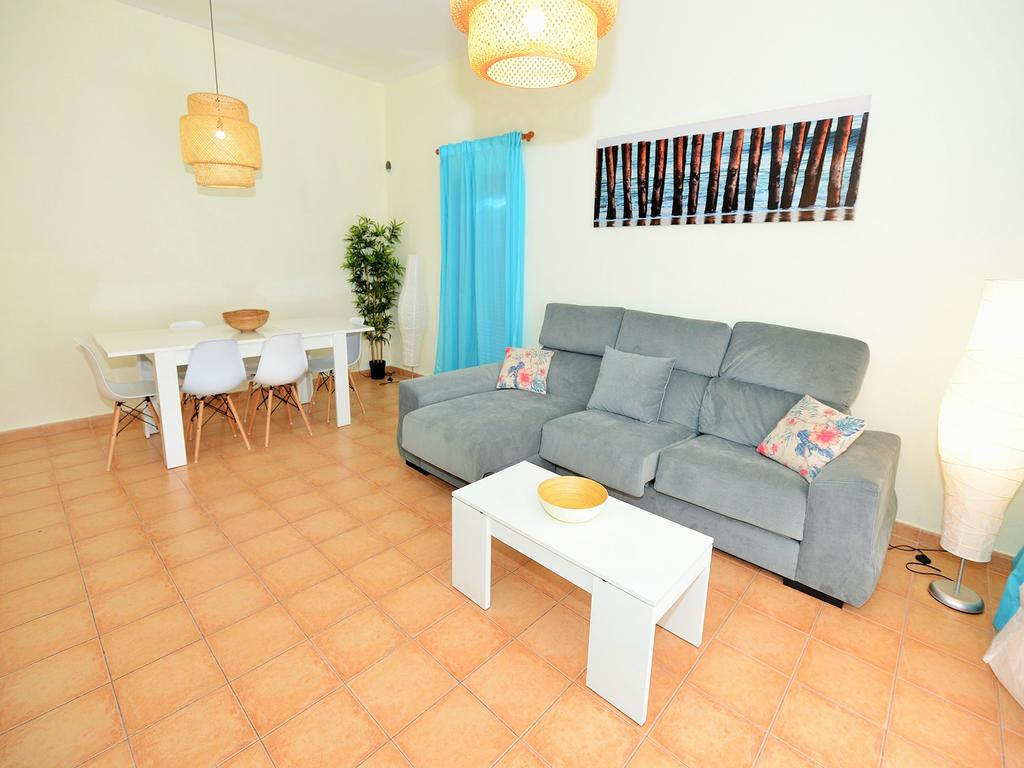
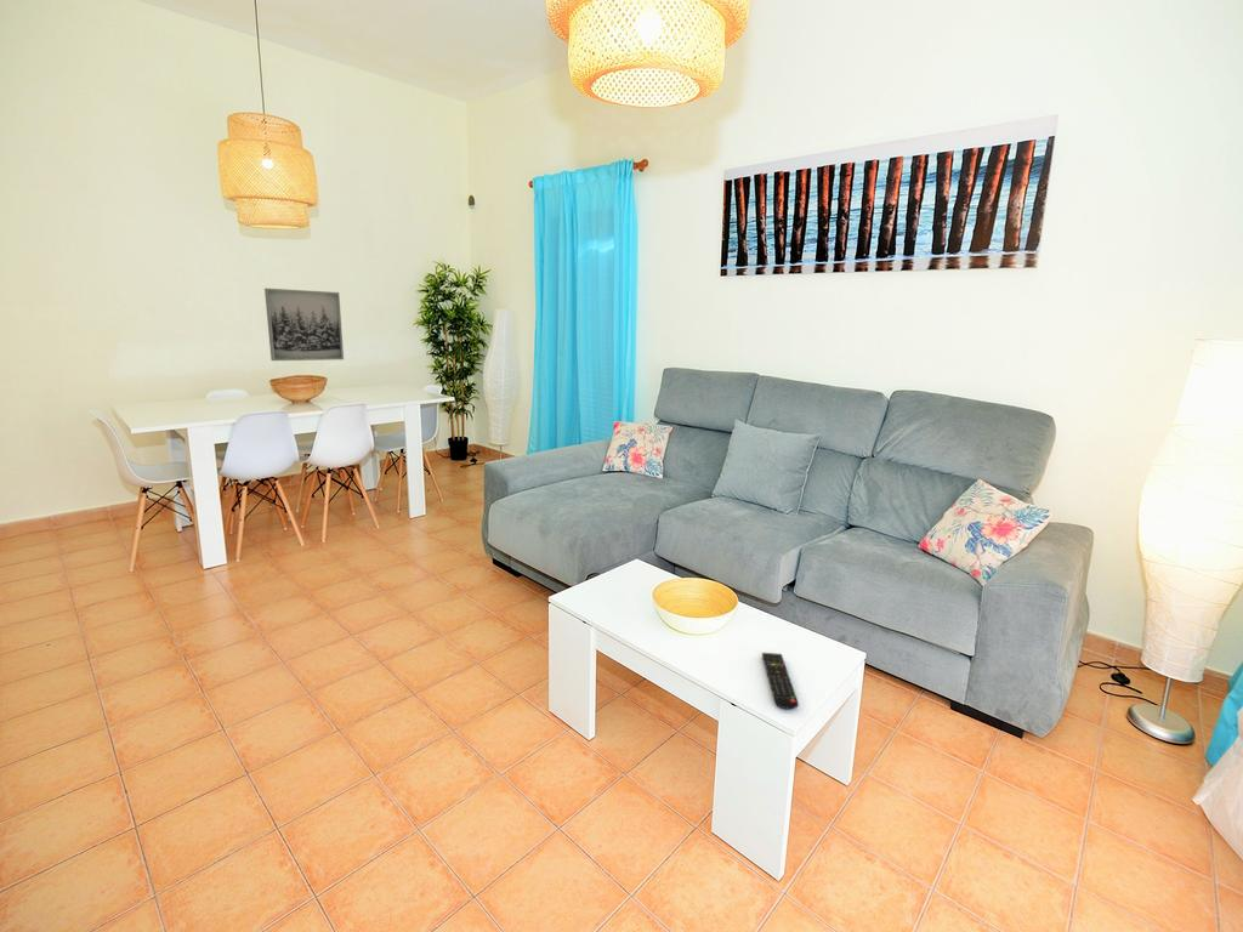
+ wall art (306, 325)
+ remote control (778, 678)
